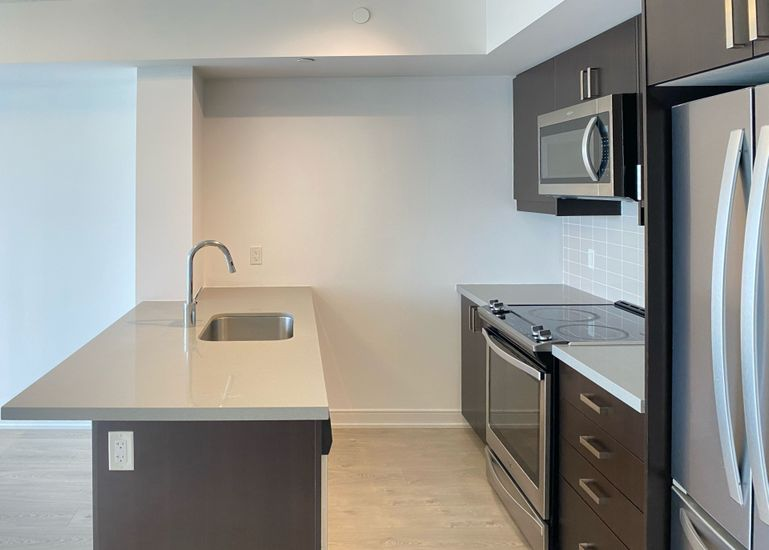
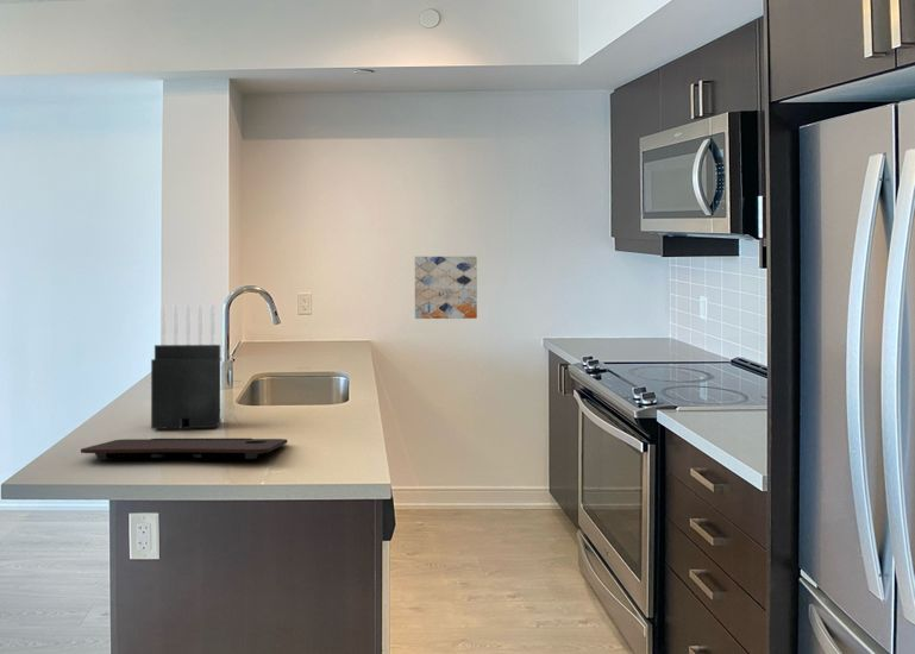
+ knife block (186, 365)
+ wall art (445, 287)
+ cutting board (188, 448)
